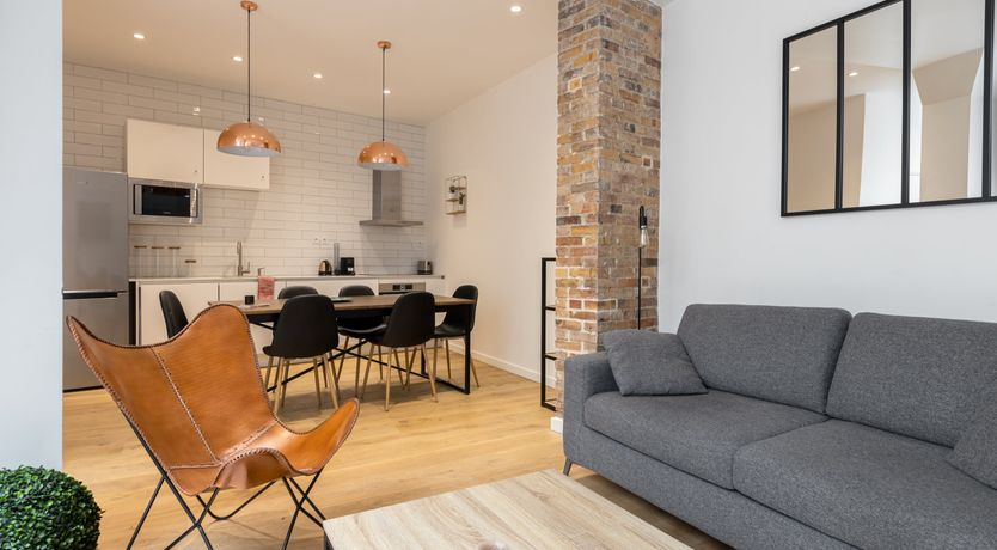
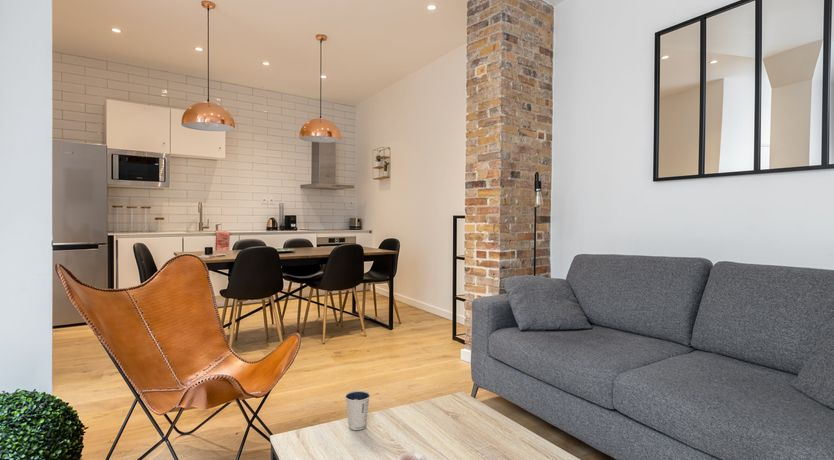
+ dixie cup (357, 410)
